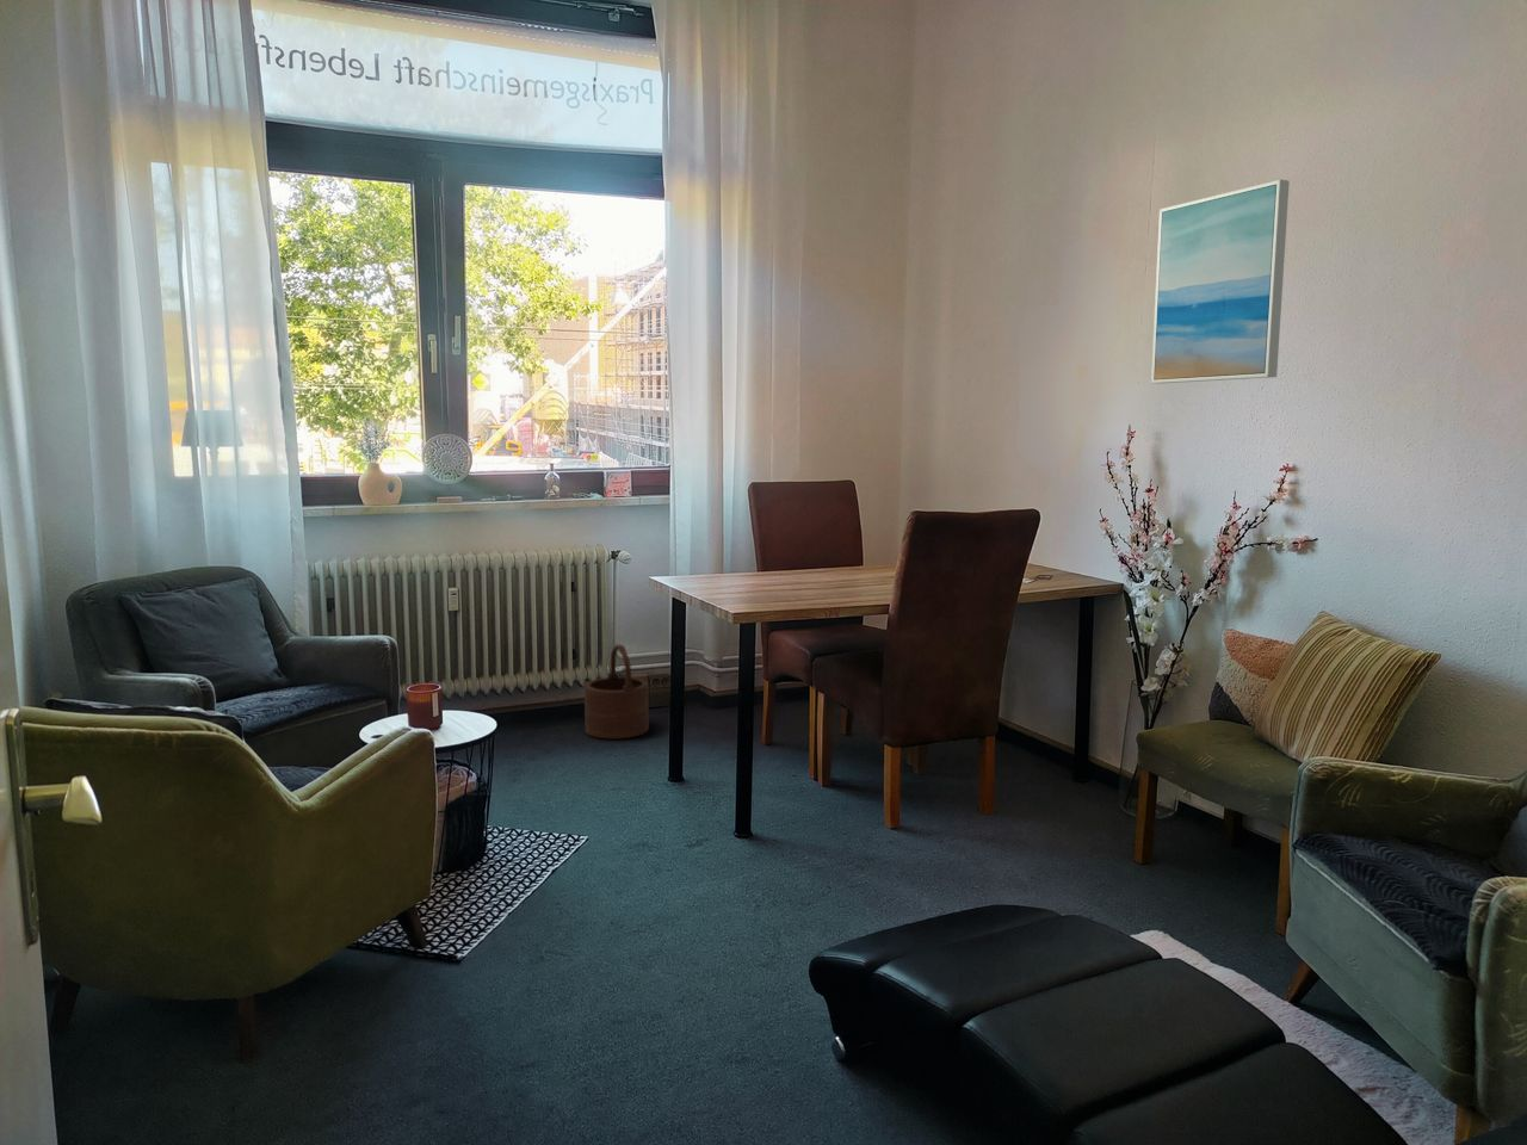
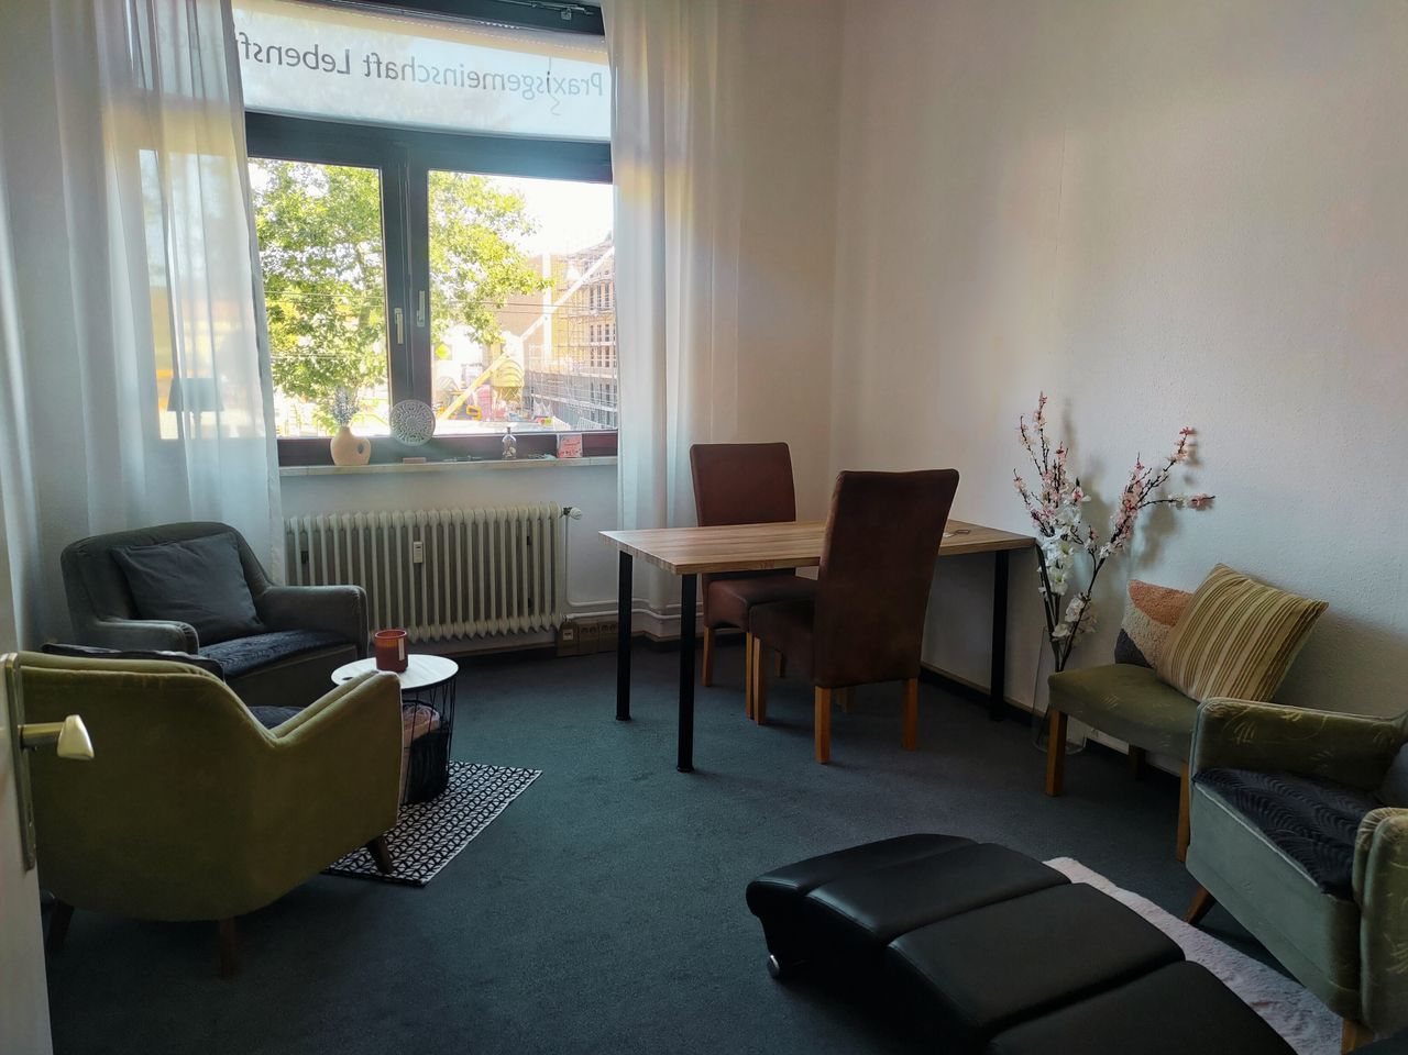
- wall art (1214, 289)
- wooden bucket (616, 687)
